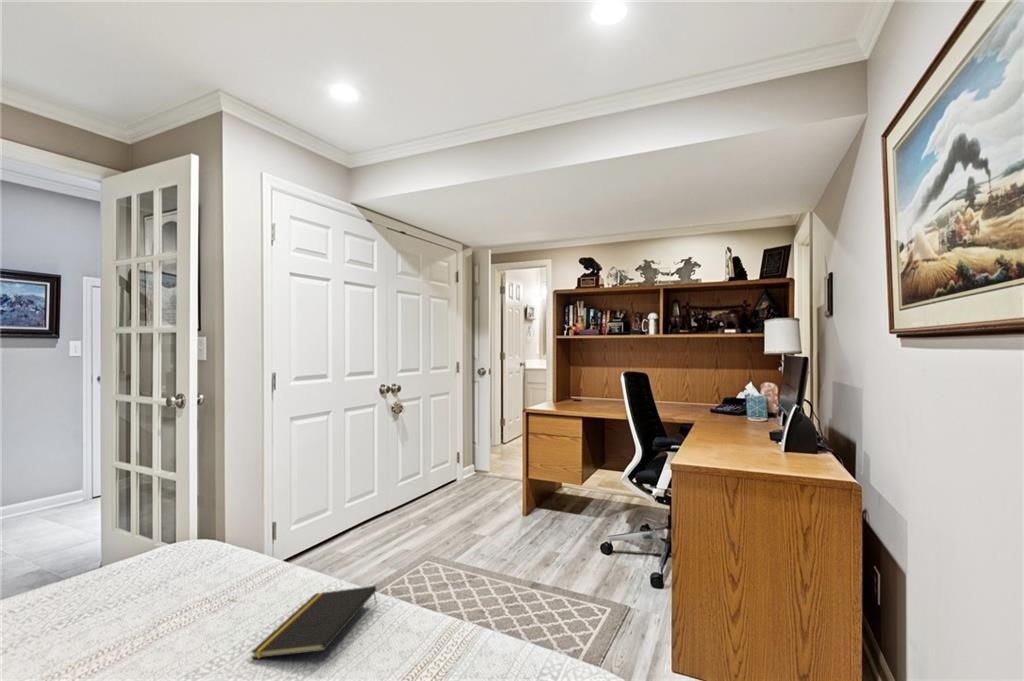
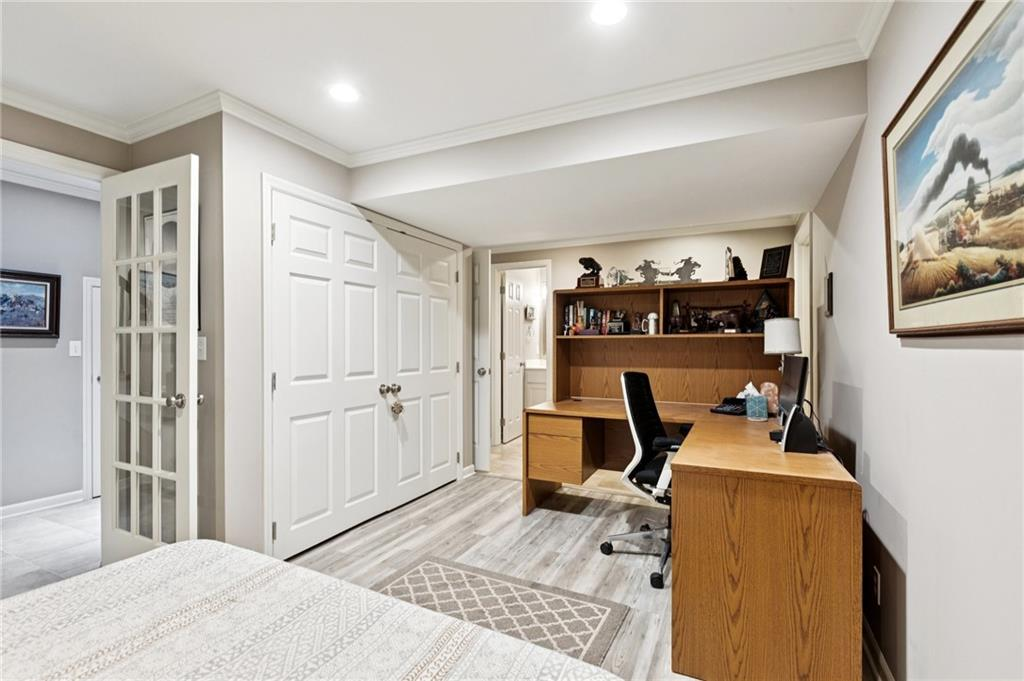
- notepad (319, 618)
